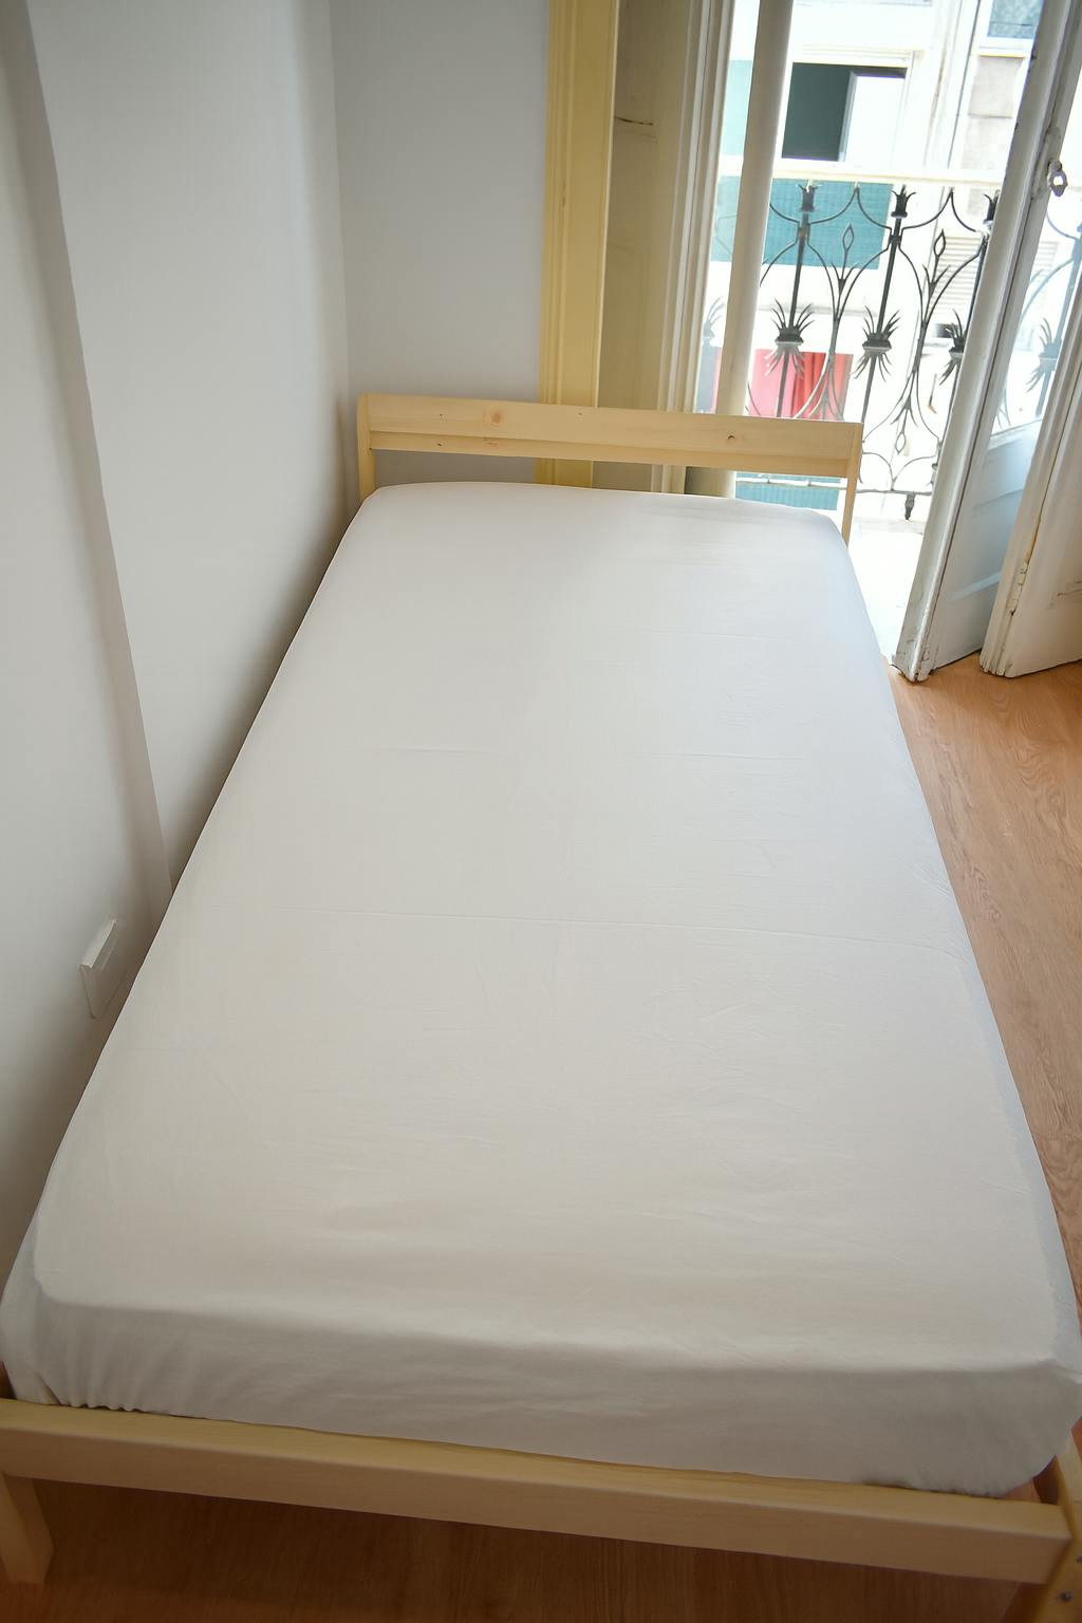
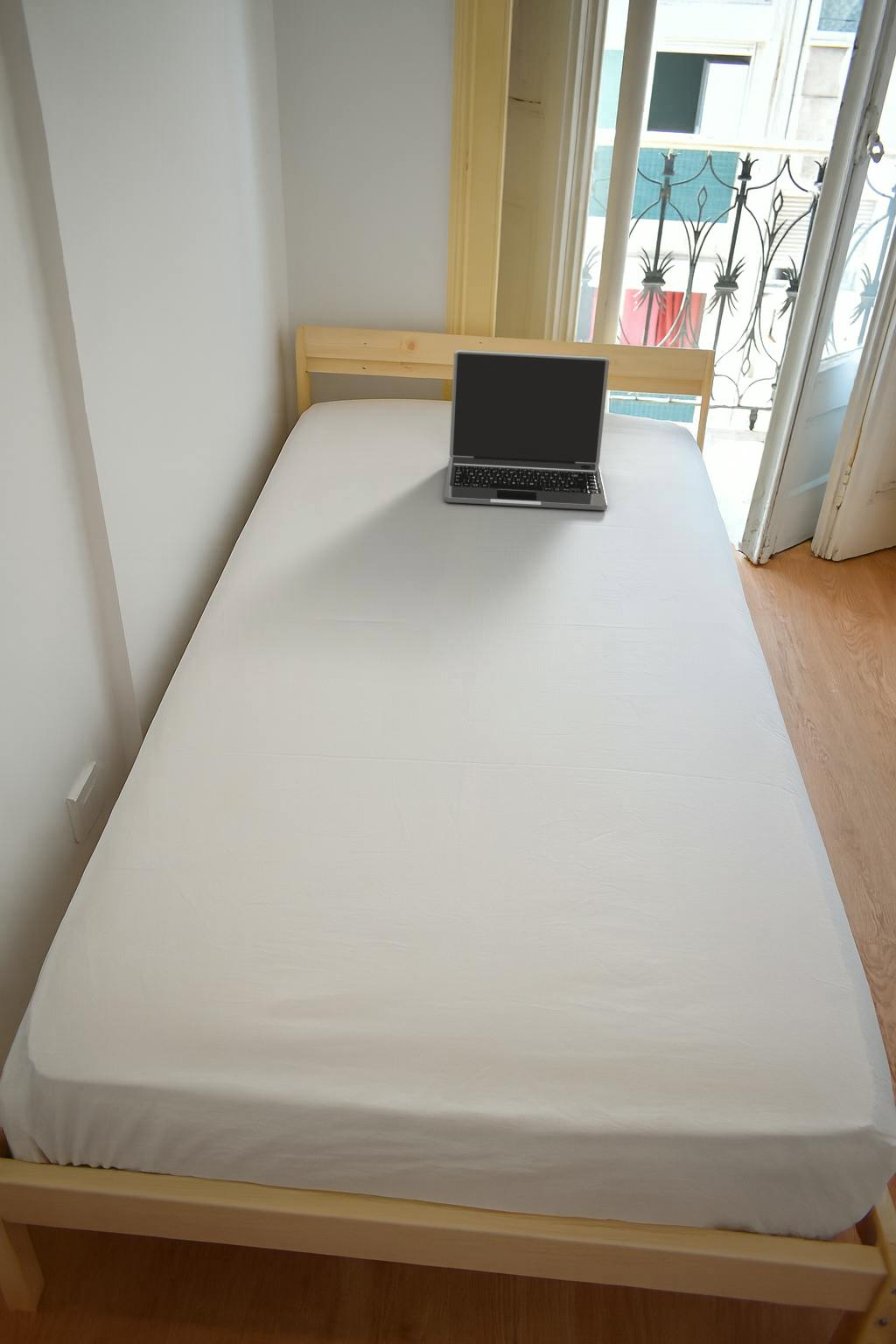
+ laptop (528, 428)
